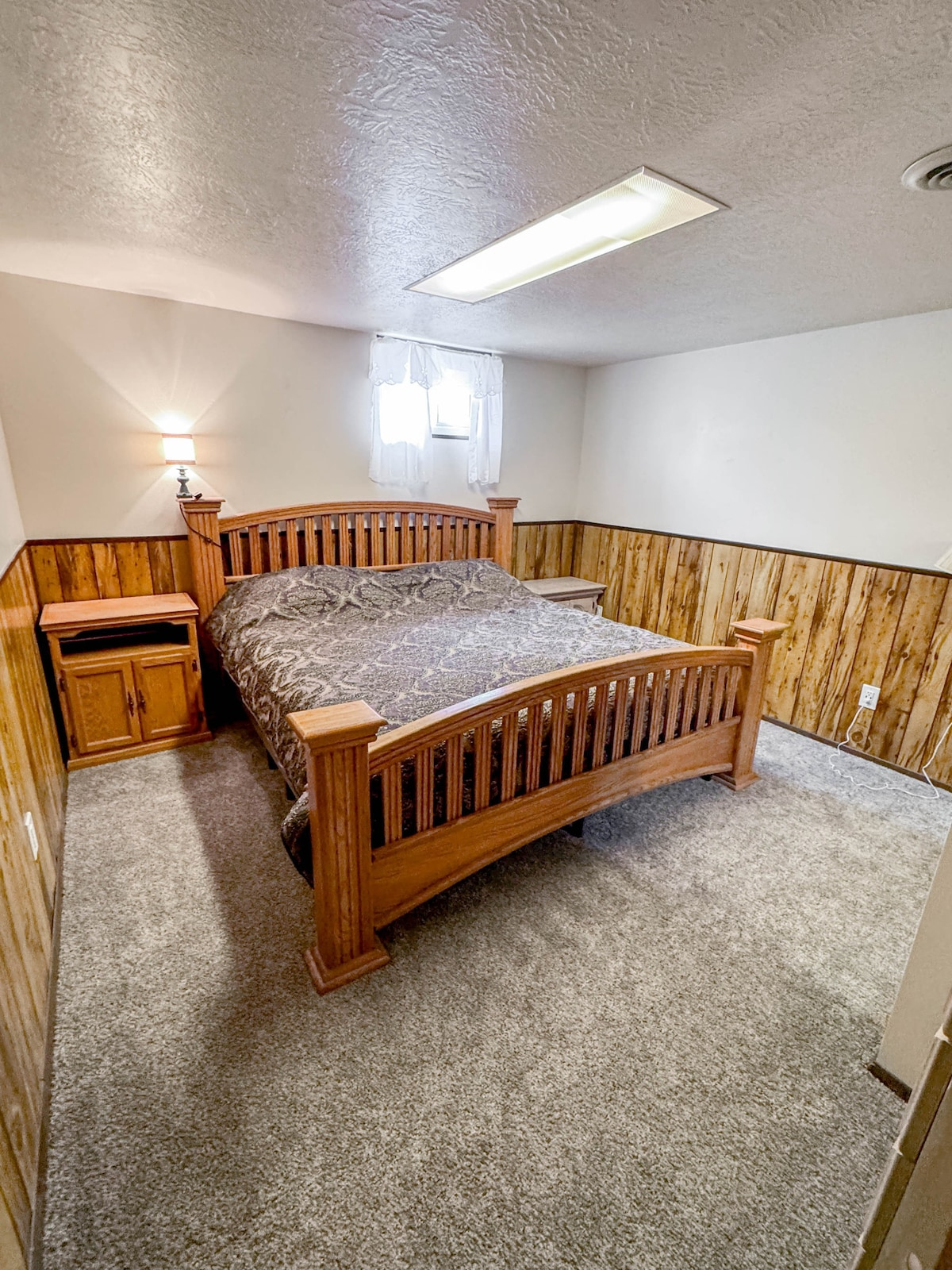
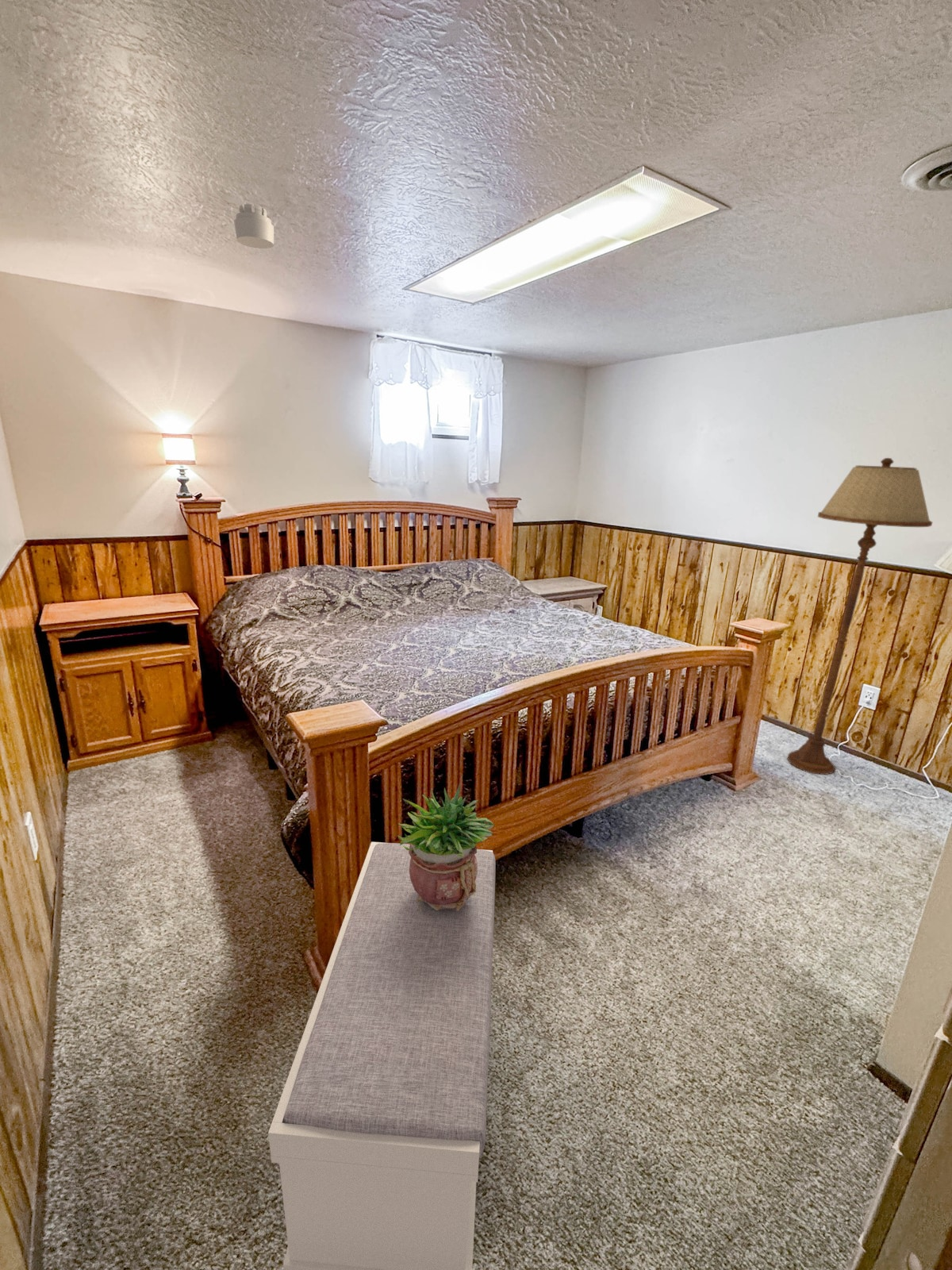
+ floor lamp (845, 623)
+ smoke detector (254, 225)
+ bench (412, 1020)
+ potted plant (441, 843)
